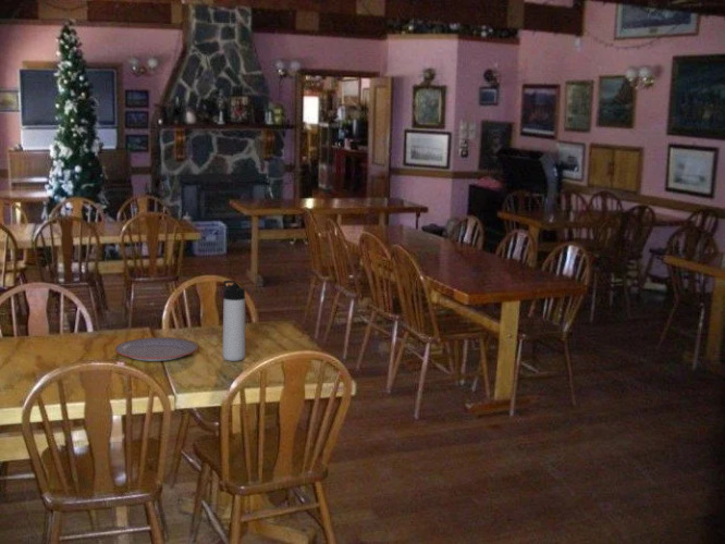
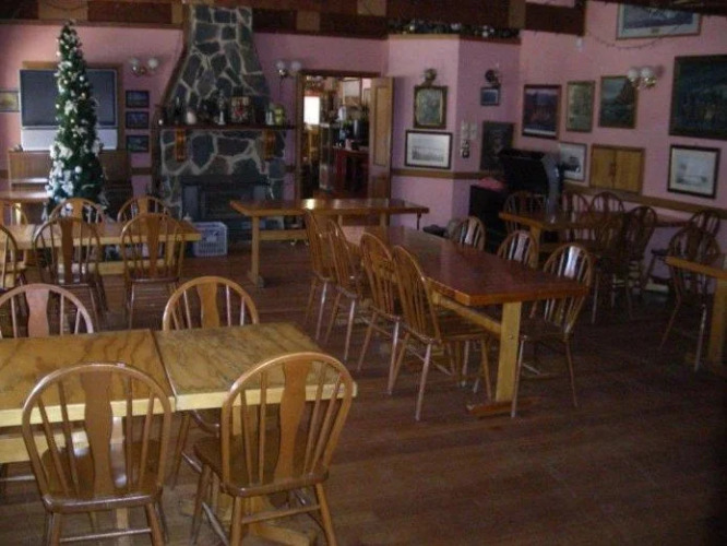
- plate (157, 349)
- thermos bottle (232, 320)
